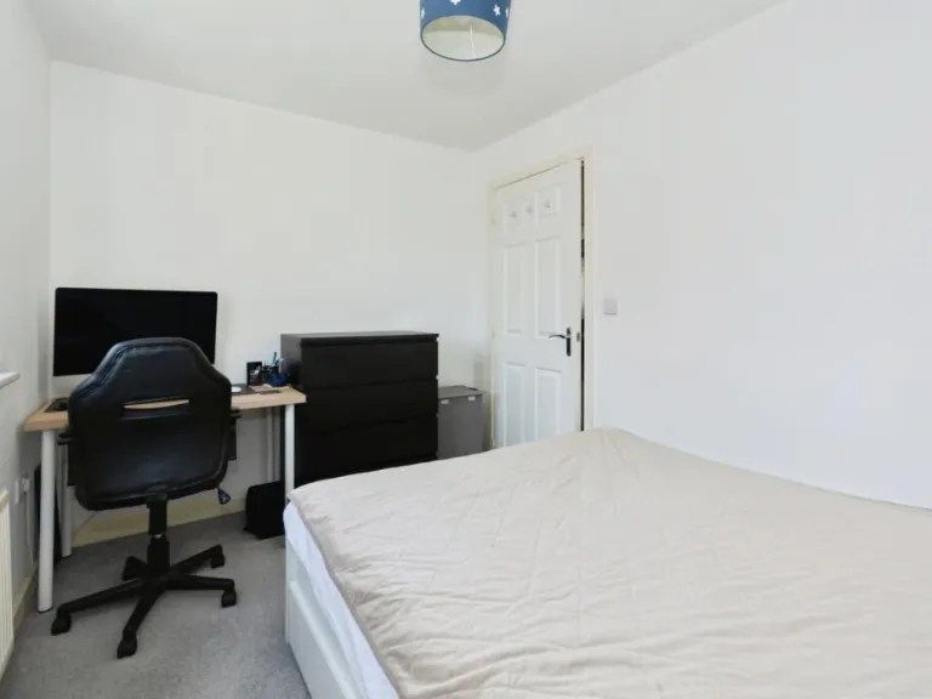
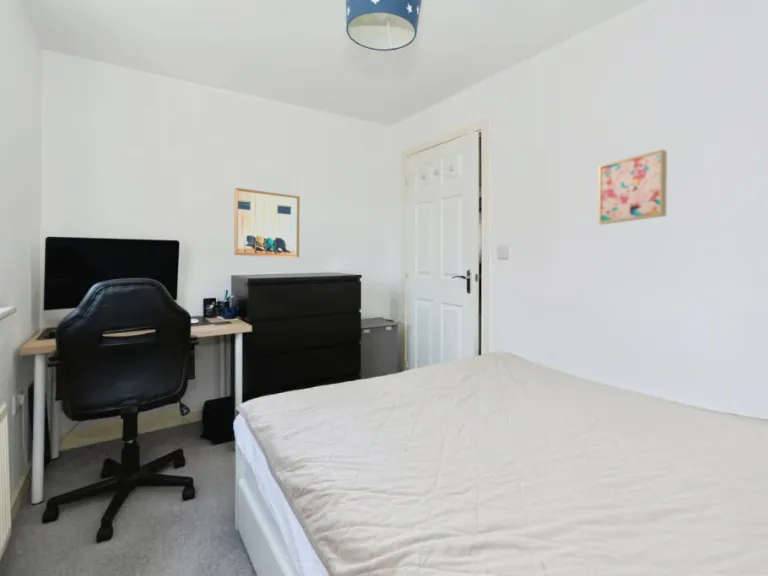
+ wall art (268, 224)
+ wall art (630, 189)
